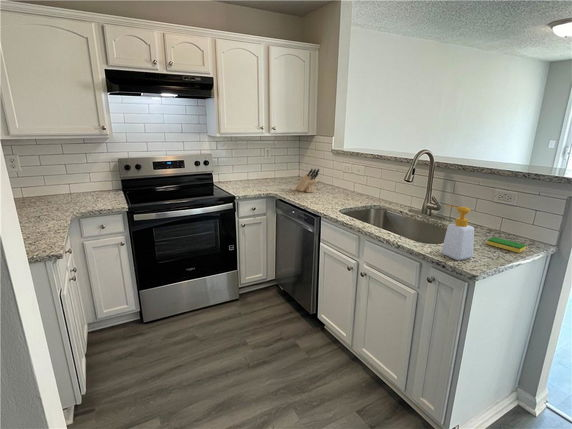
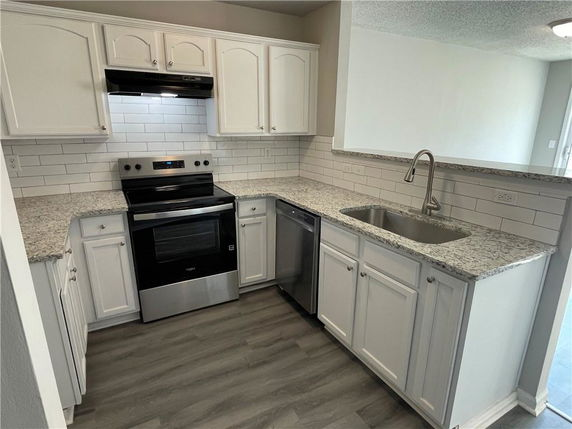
- soap bottle (455, 230)
- knife block (307, 179)
- dish sponge (506, 244)
